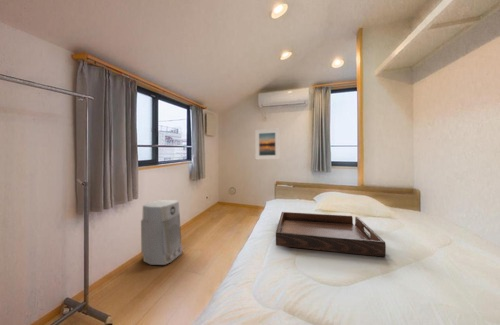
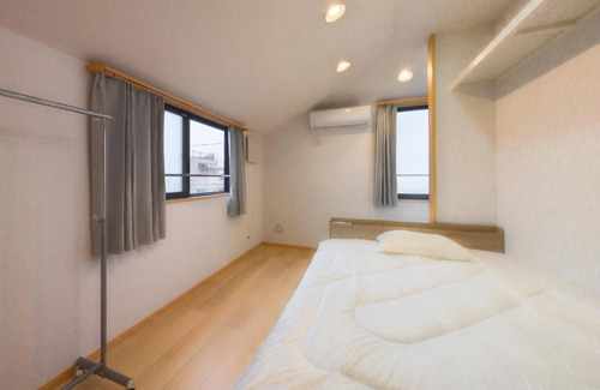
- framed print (267, 144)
- air purifier (161, 229)
- serving tray (321, 228)
